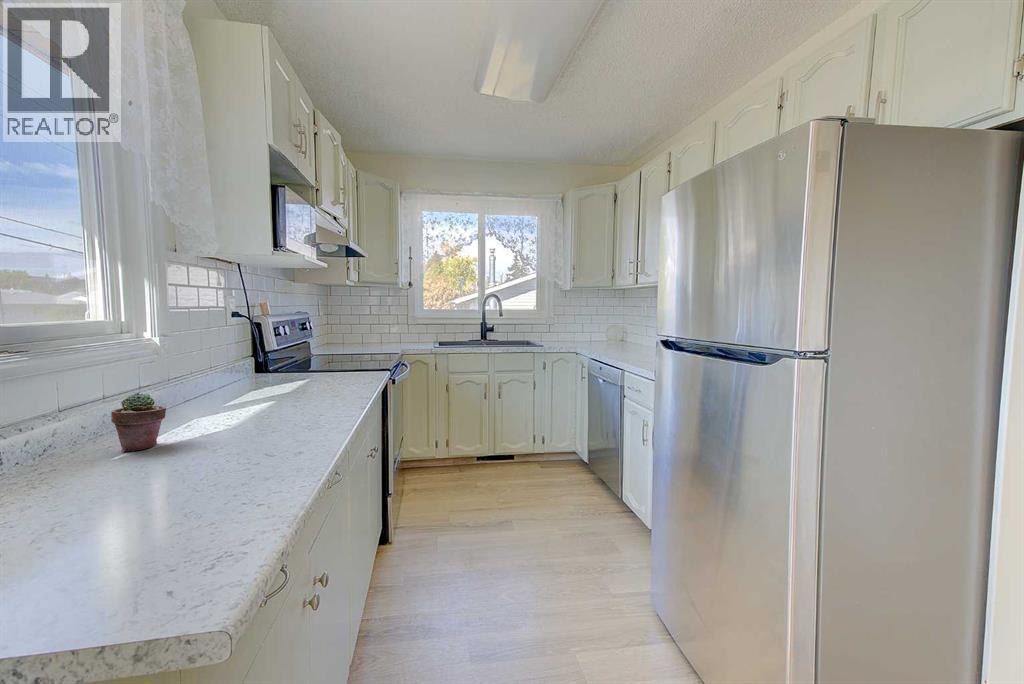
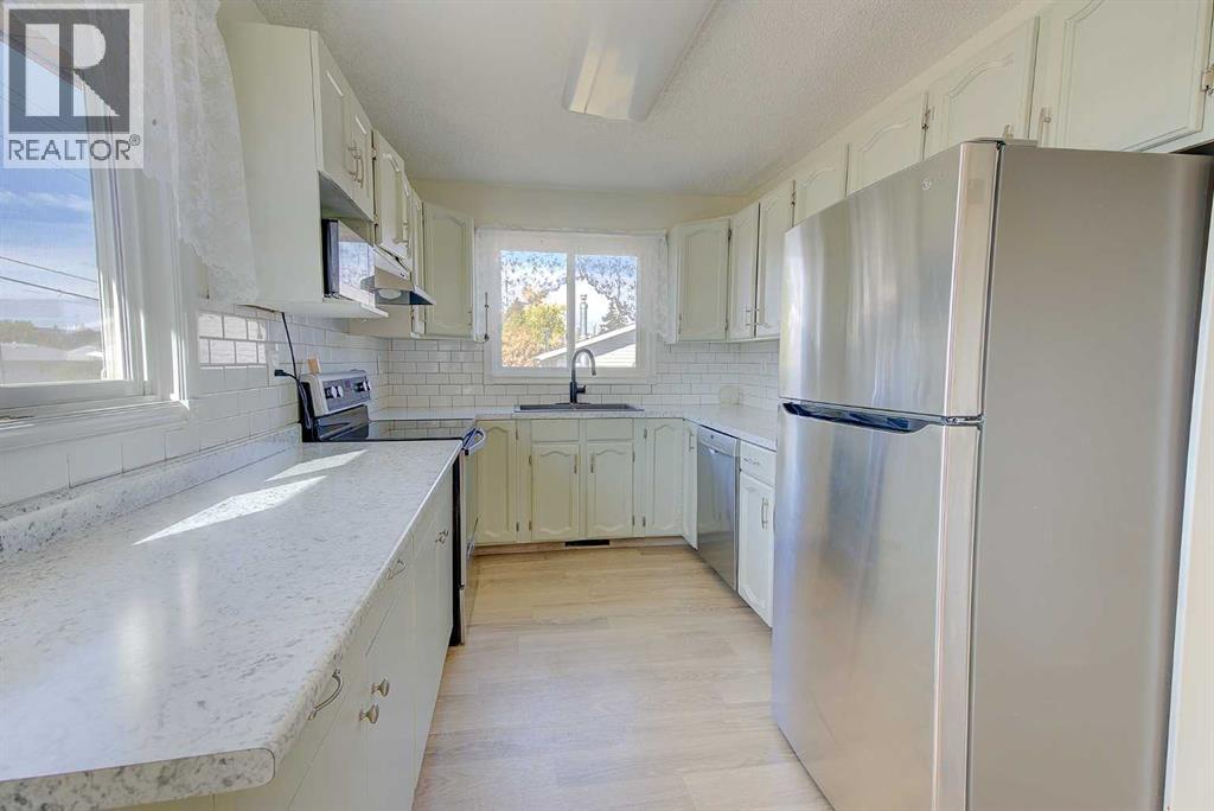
- potted succulent (139, 419)
